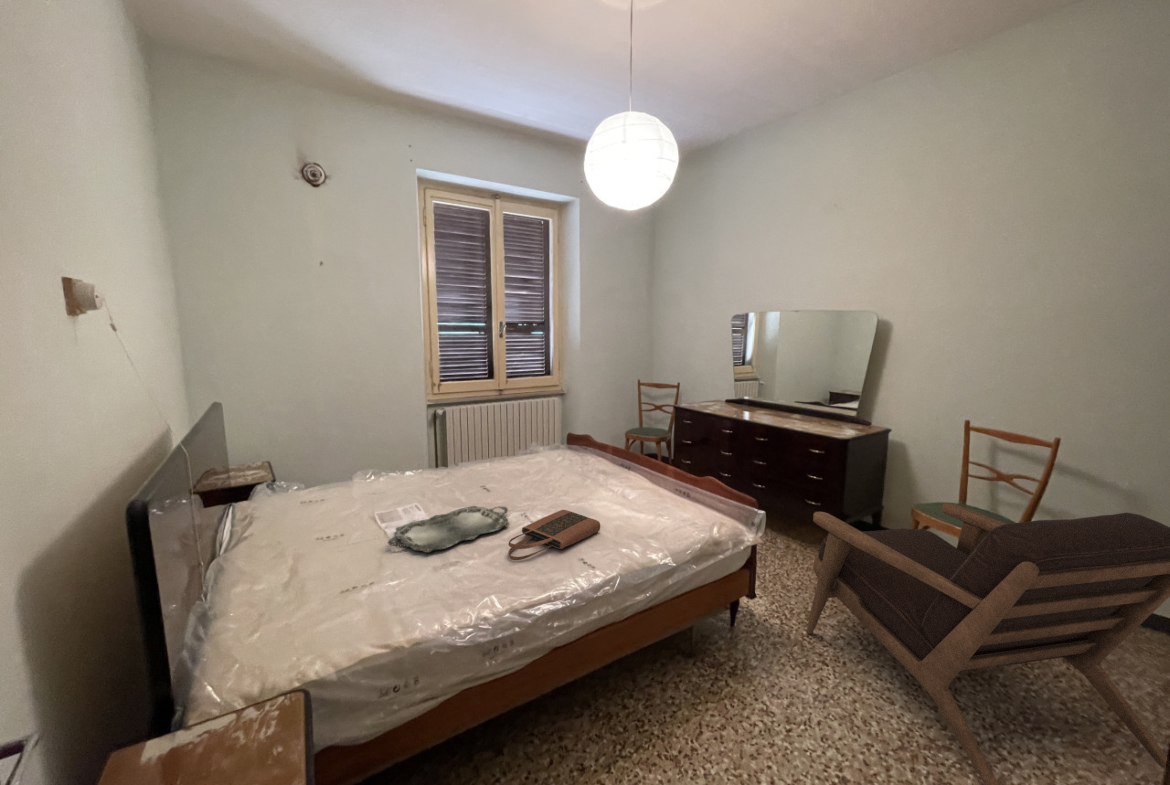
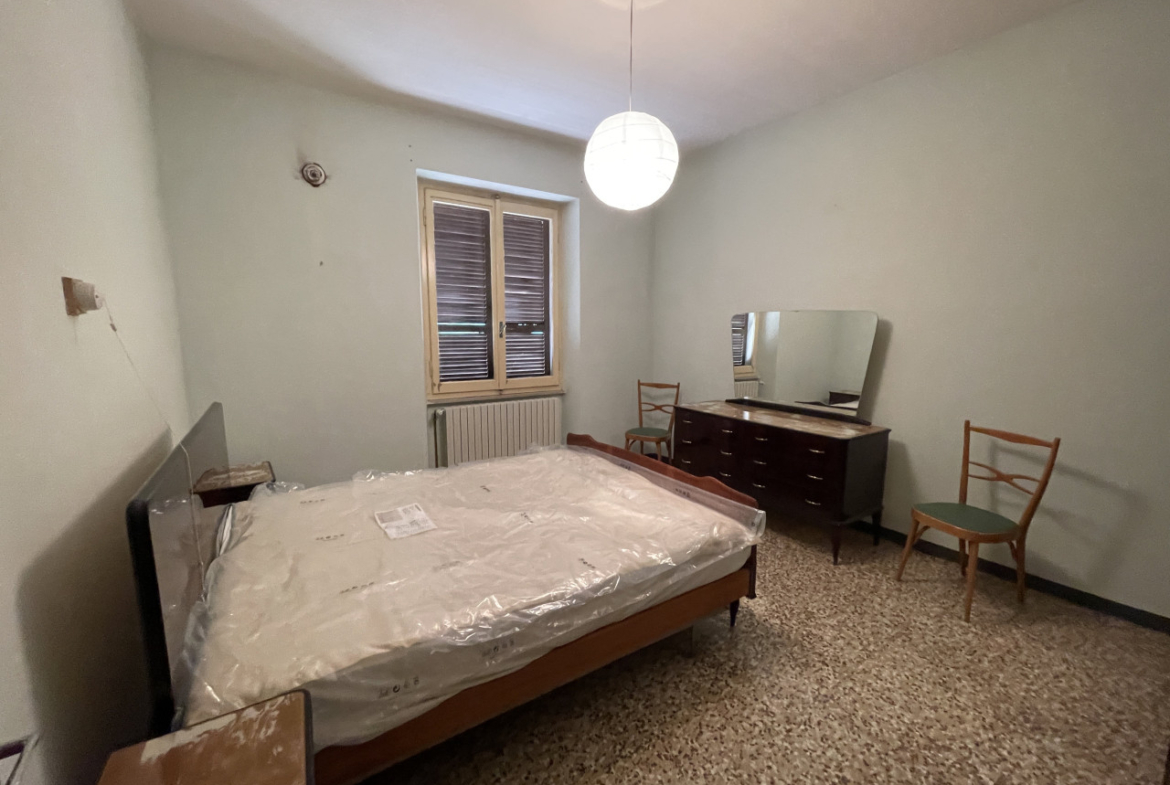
- armchair (959, 583)
- tote bag (549, 533)
- serving tray (453, 526)
